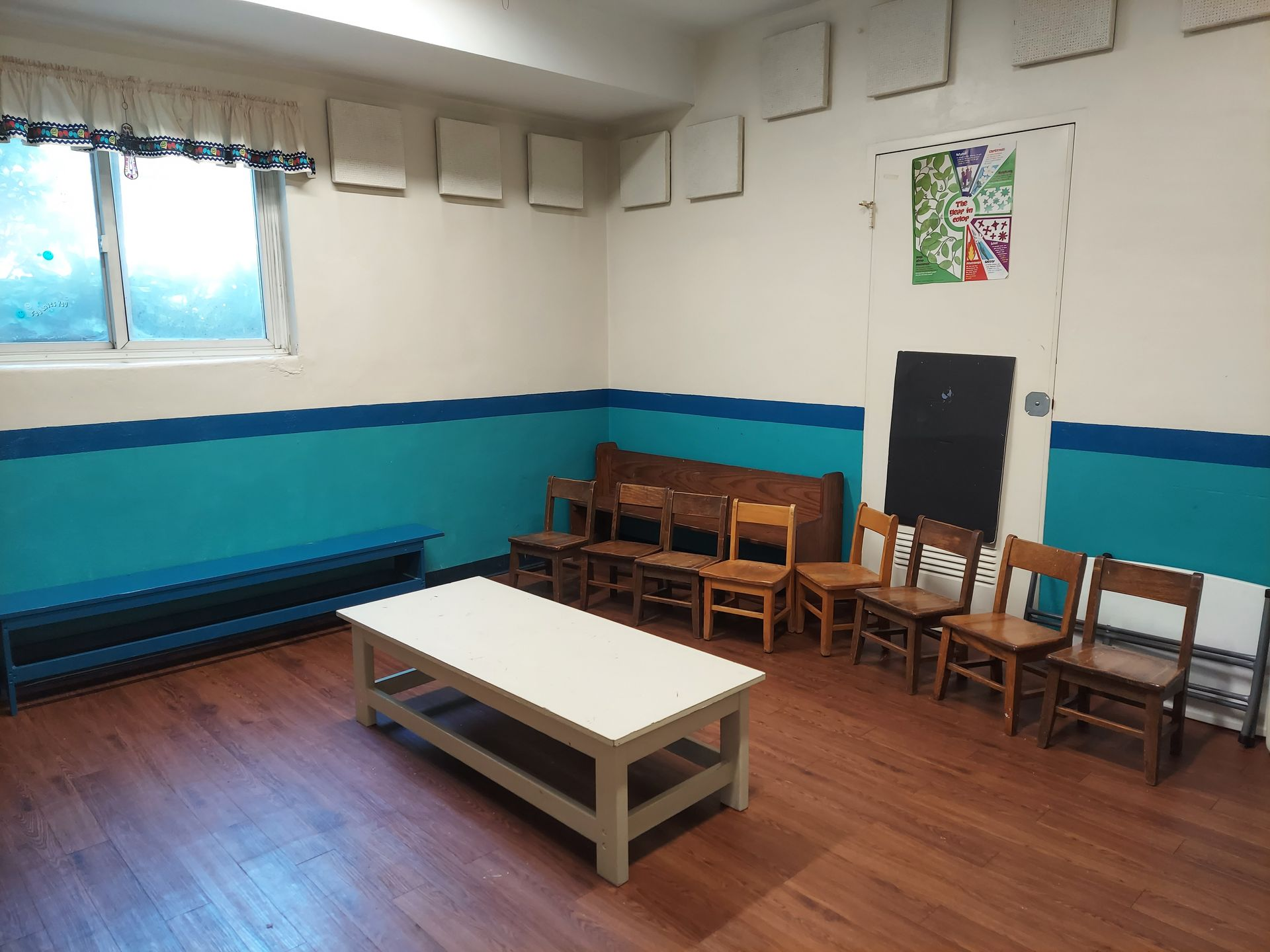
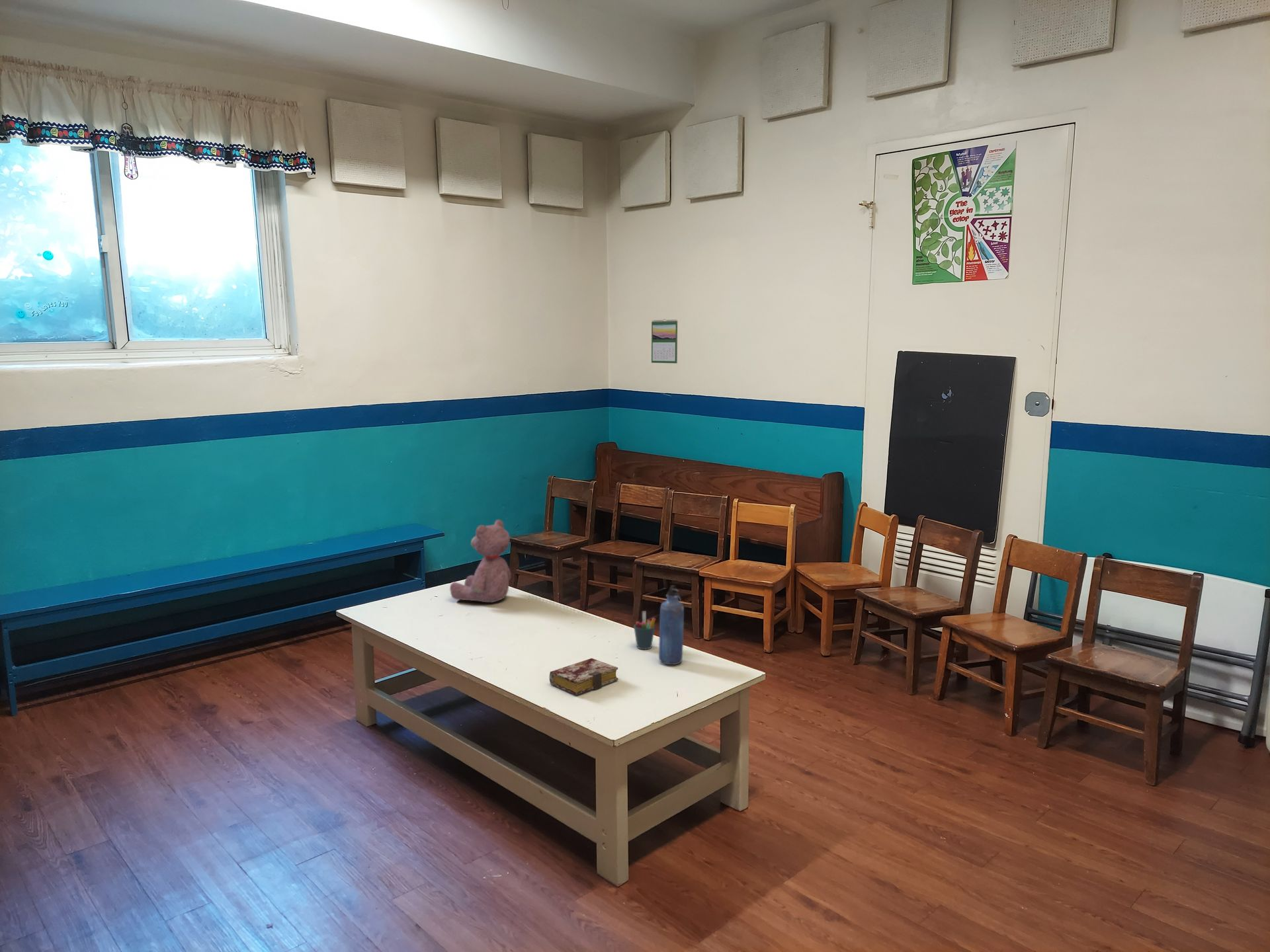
+ calendar (664, 341)
+ pen holder (644, 631)
+ teddy bear (482, 560)
+ book (584, 675)
+ water bottle (672, 623)
